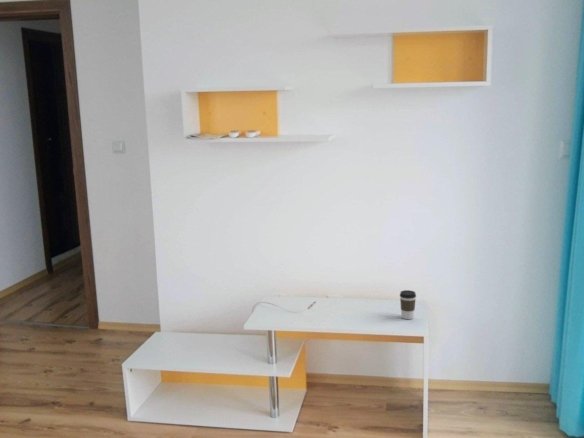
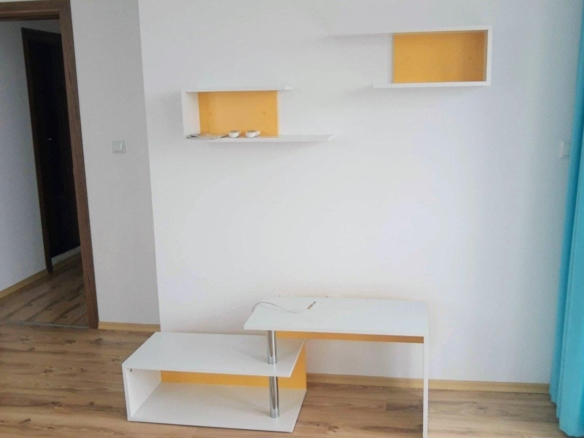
- coffee cup (407, 304)
